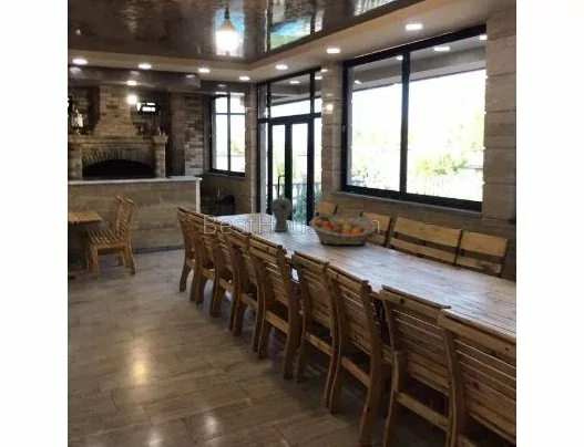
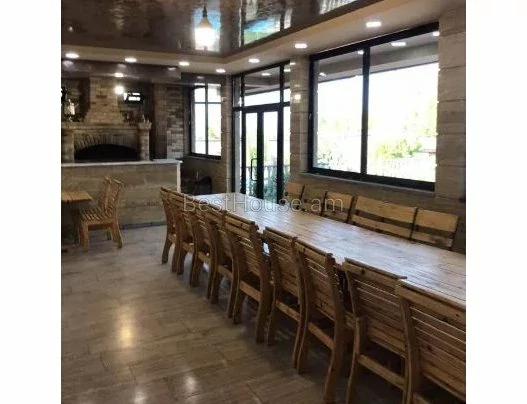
- vase (280, 212)
- fruit basket (342, 229)
